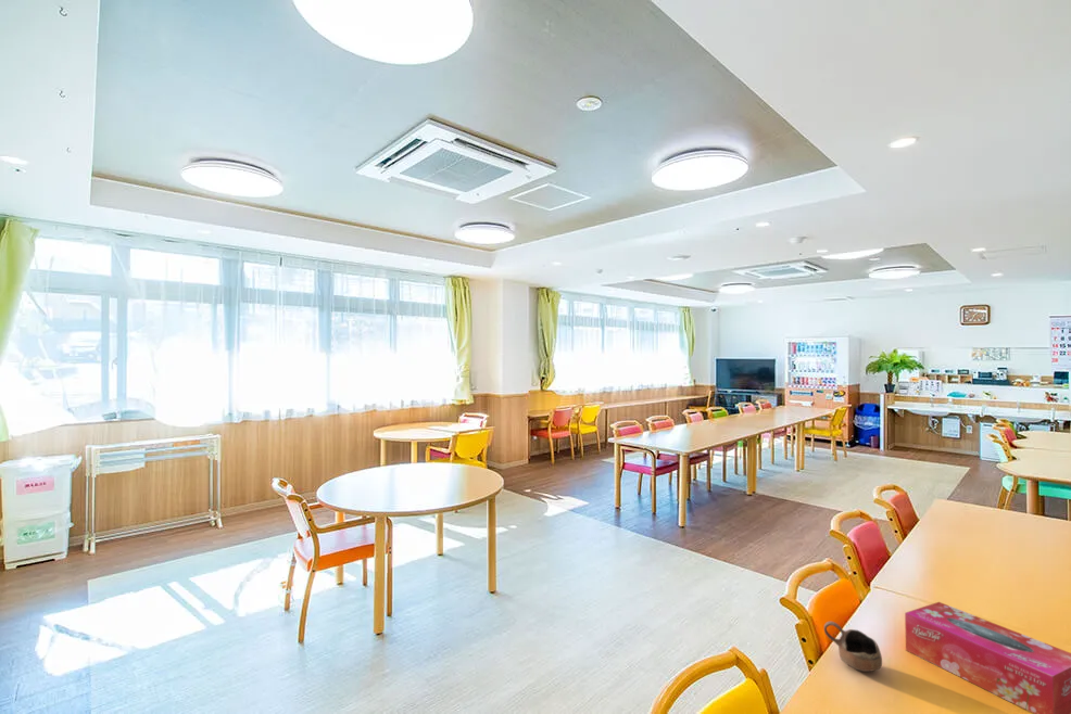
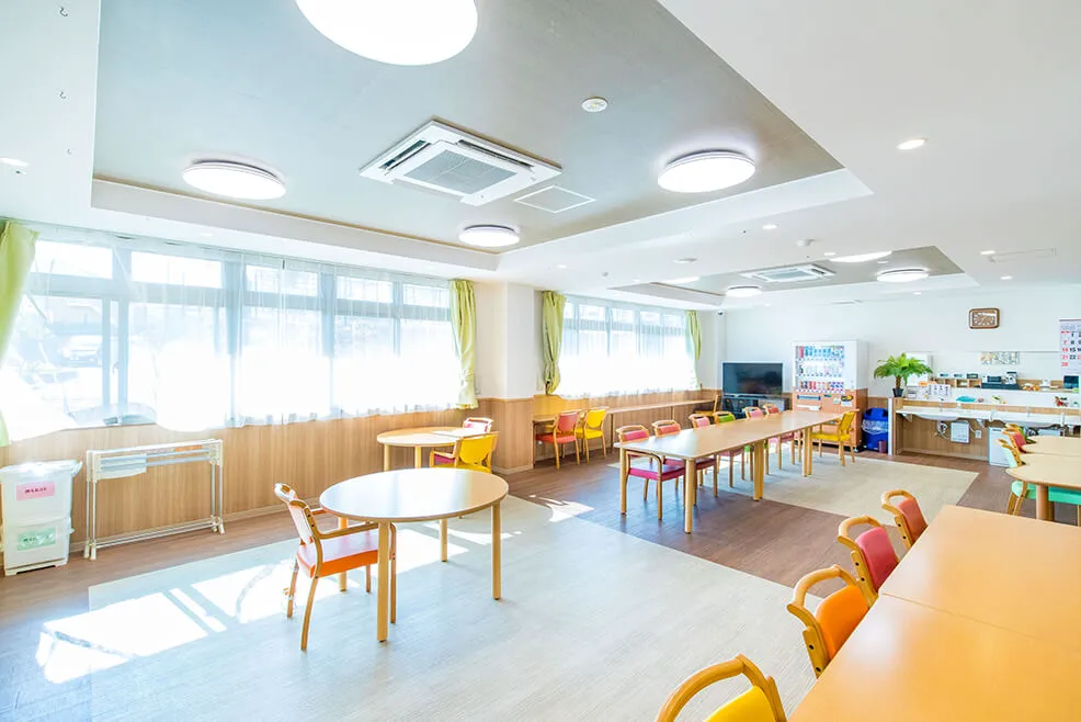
- cup (854, 643)
- tissue box (988, 654)
